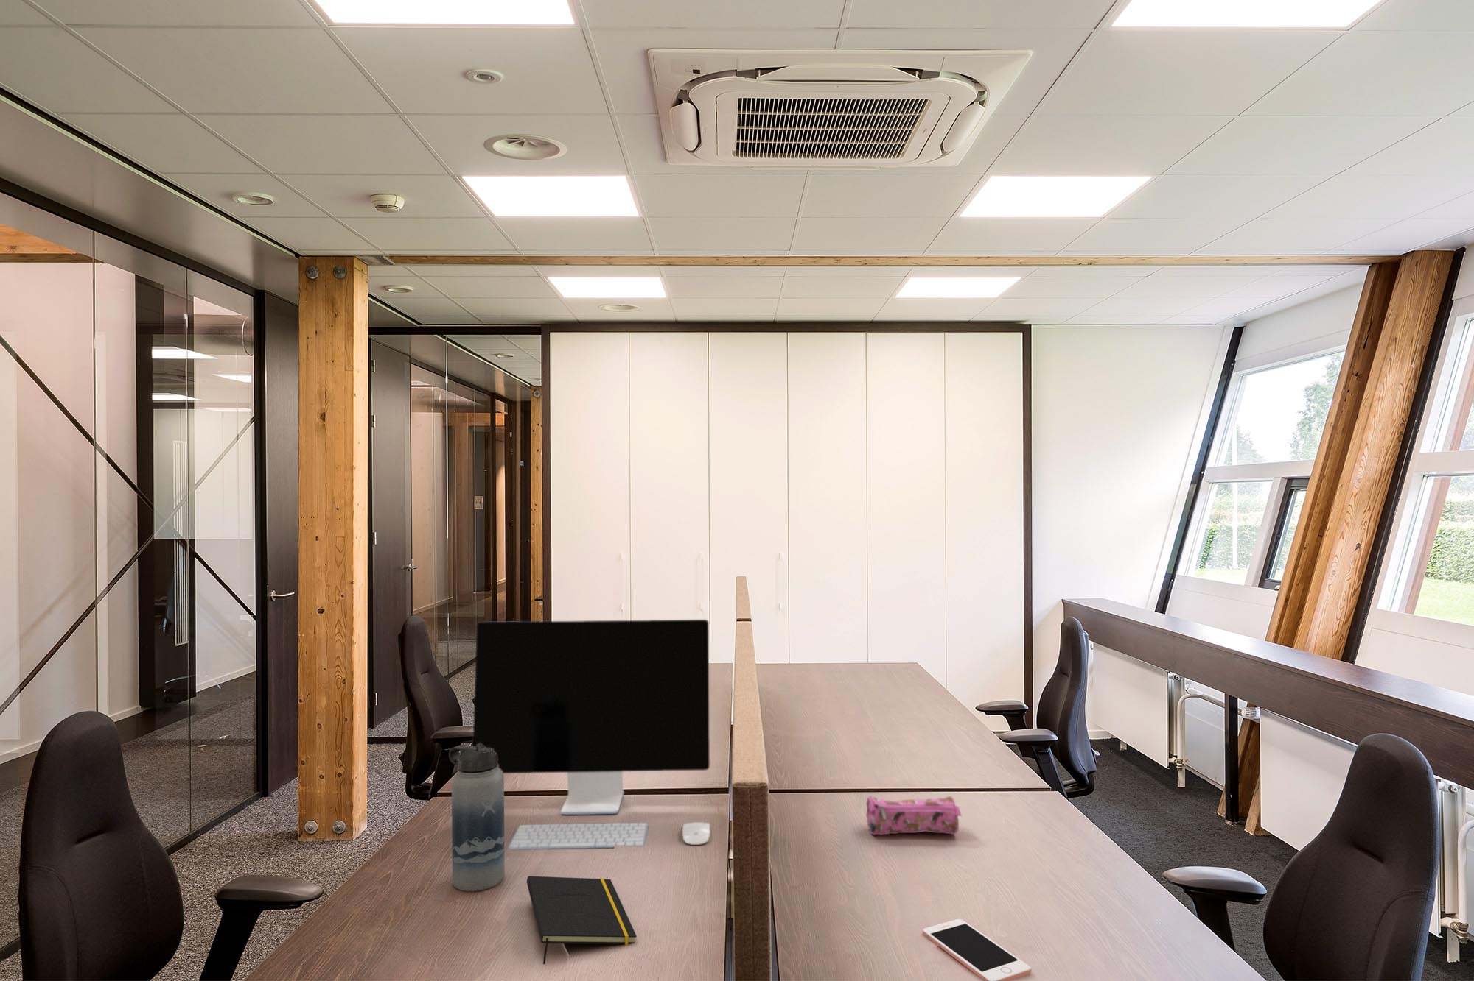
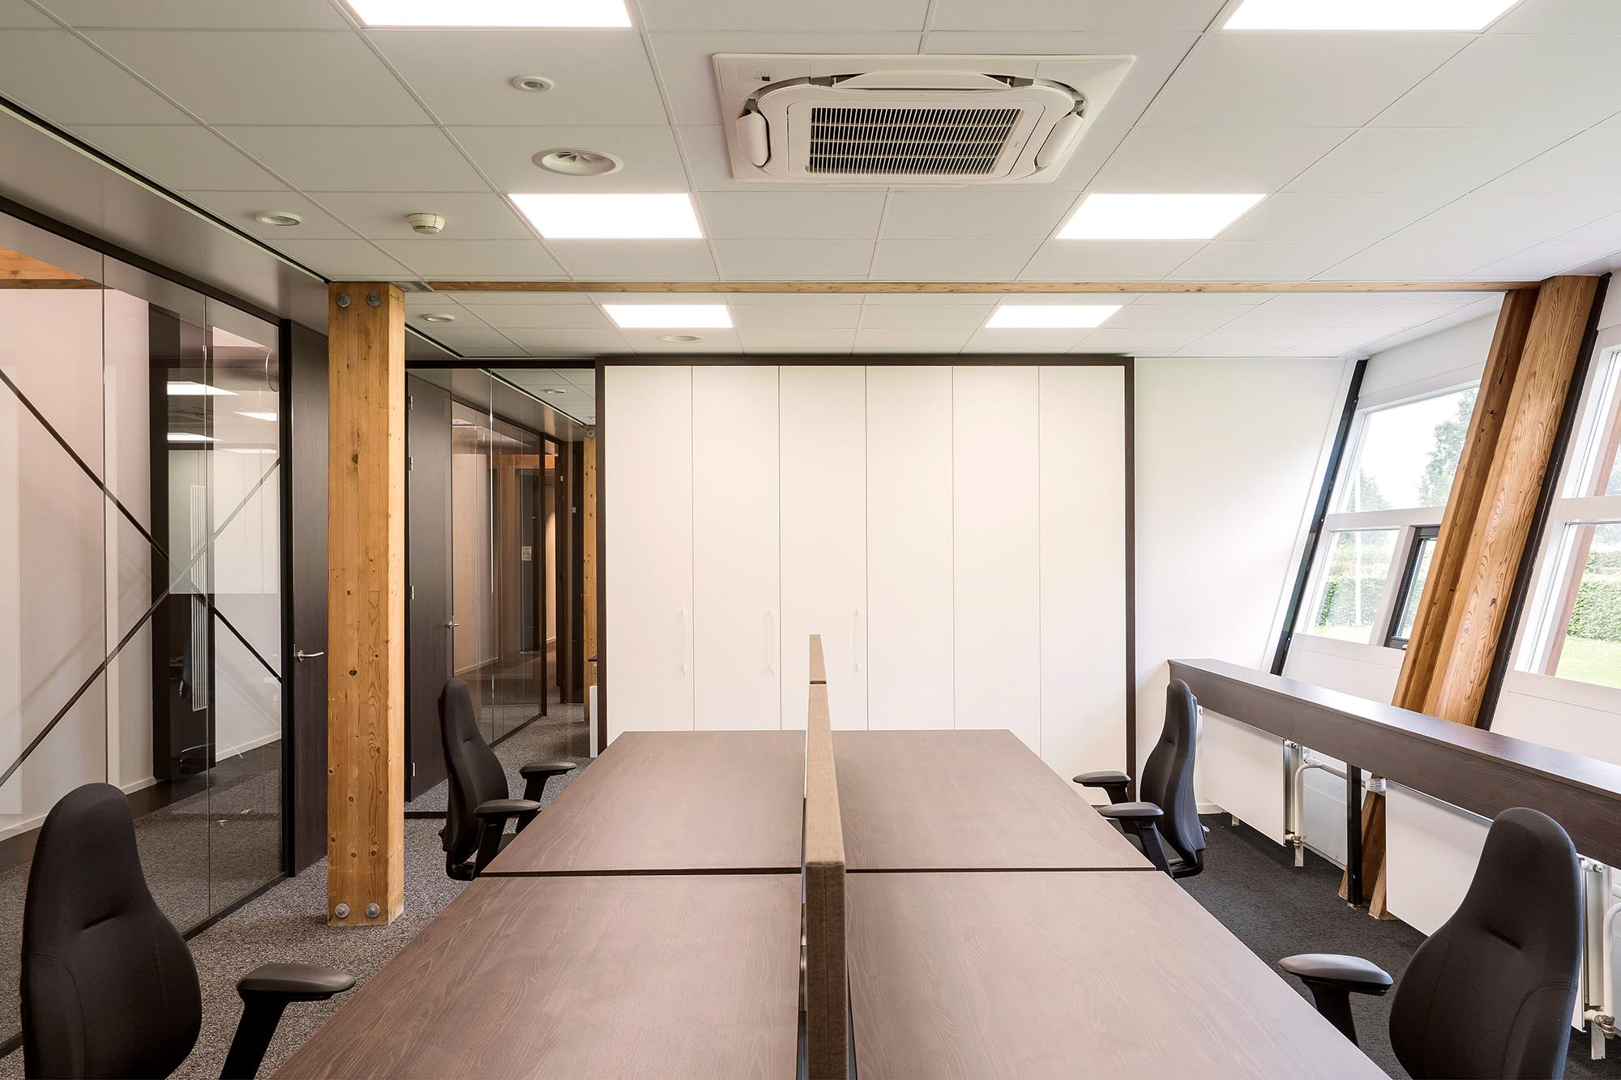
- water bottle (476, 810)
- pencil case (913, 815)
- computer monitor (587, 722)
- cell phone (974, 950)
- notepad (579, 908)
